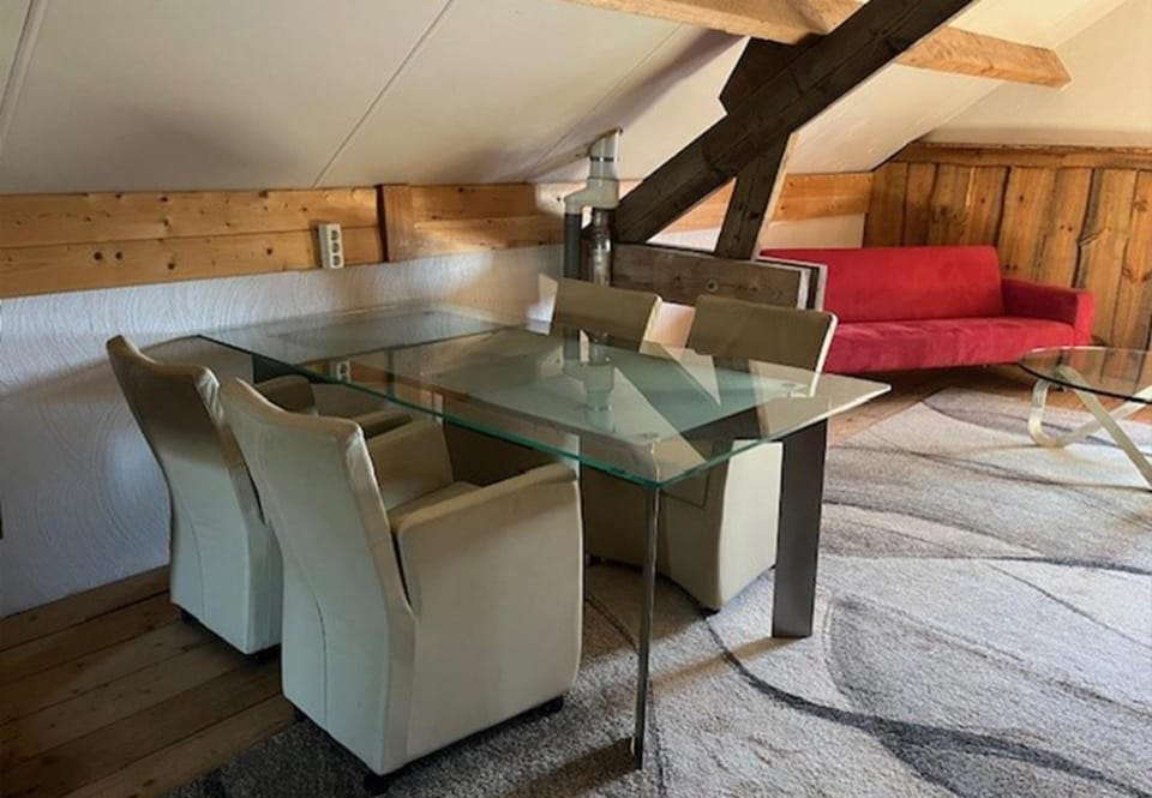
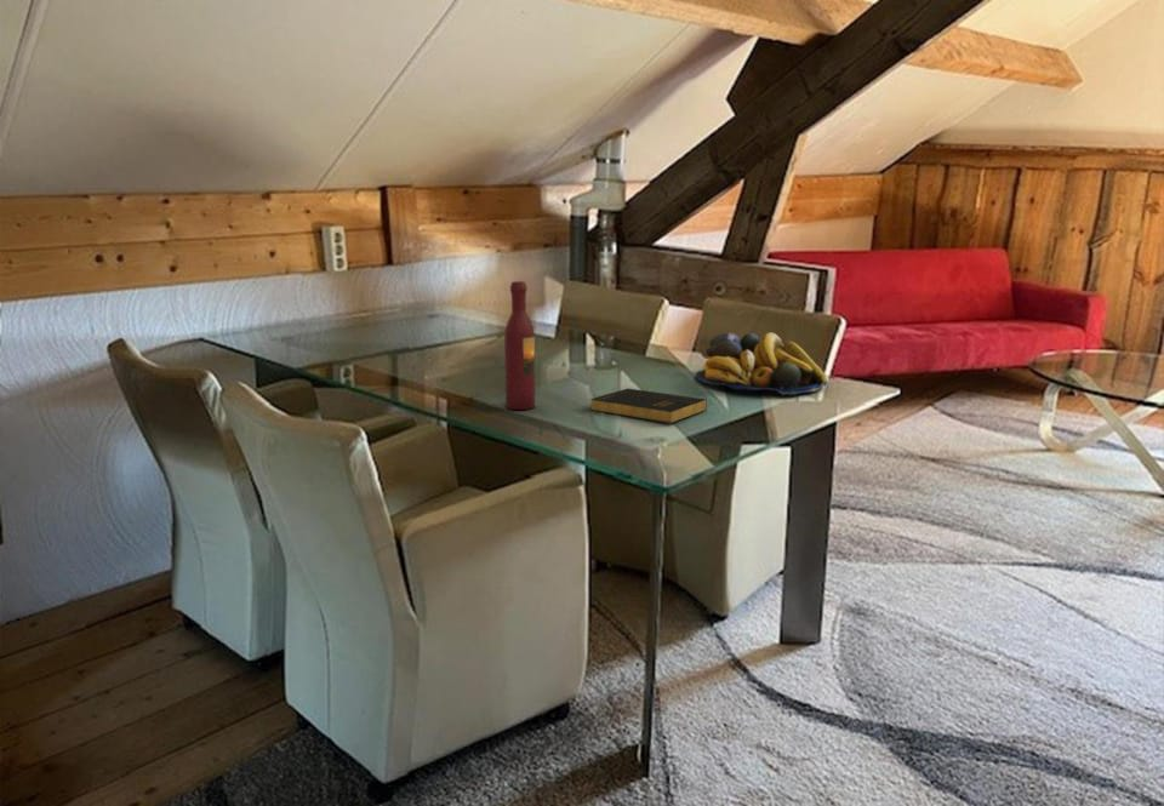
+ book (645, 404)
+ wine bottle (519, 344)
+ fruit bowl (760, 356)
